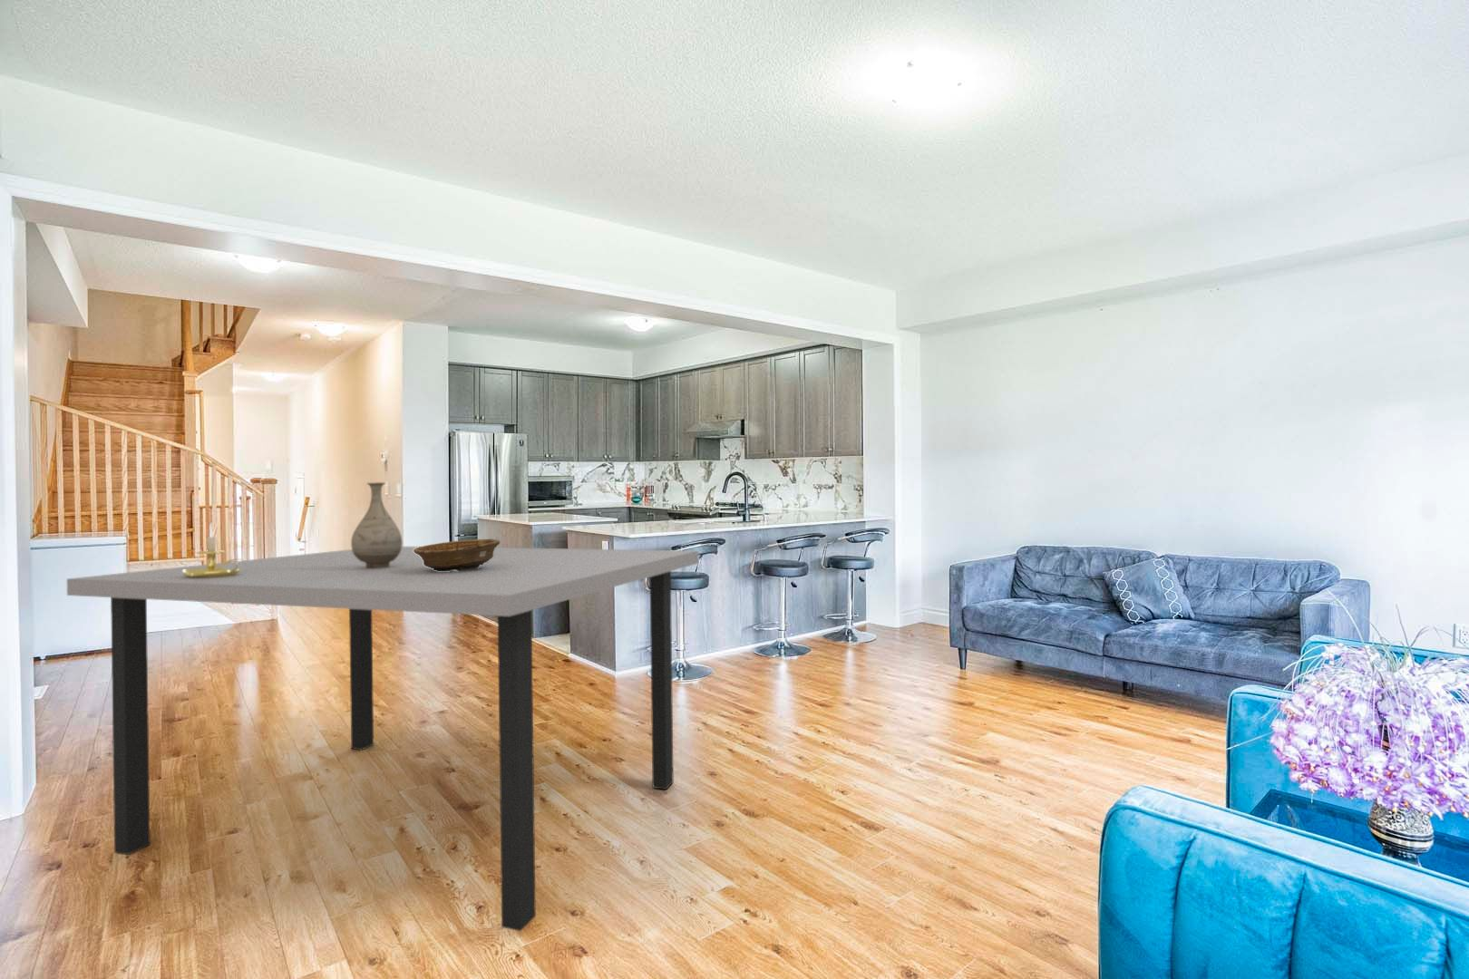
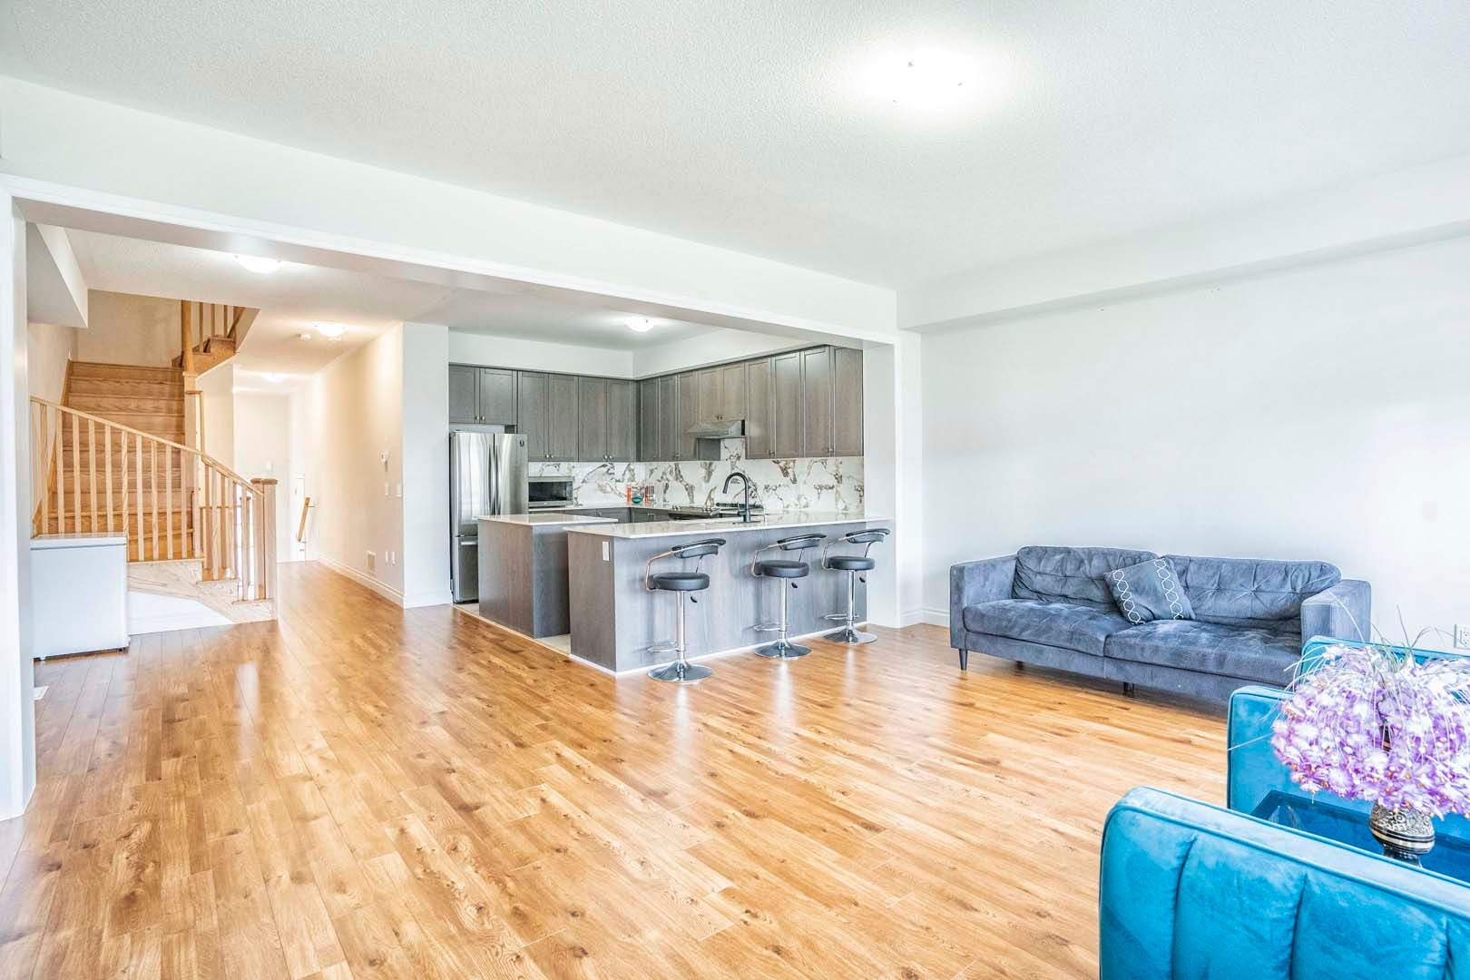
- decorative bowl (457, 554)
- dining table (372, 687)
- vase (376, 524)
- candle holder (215, 549)
